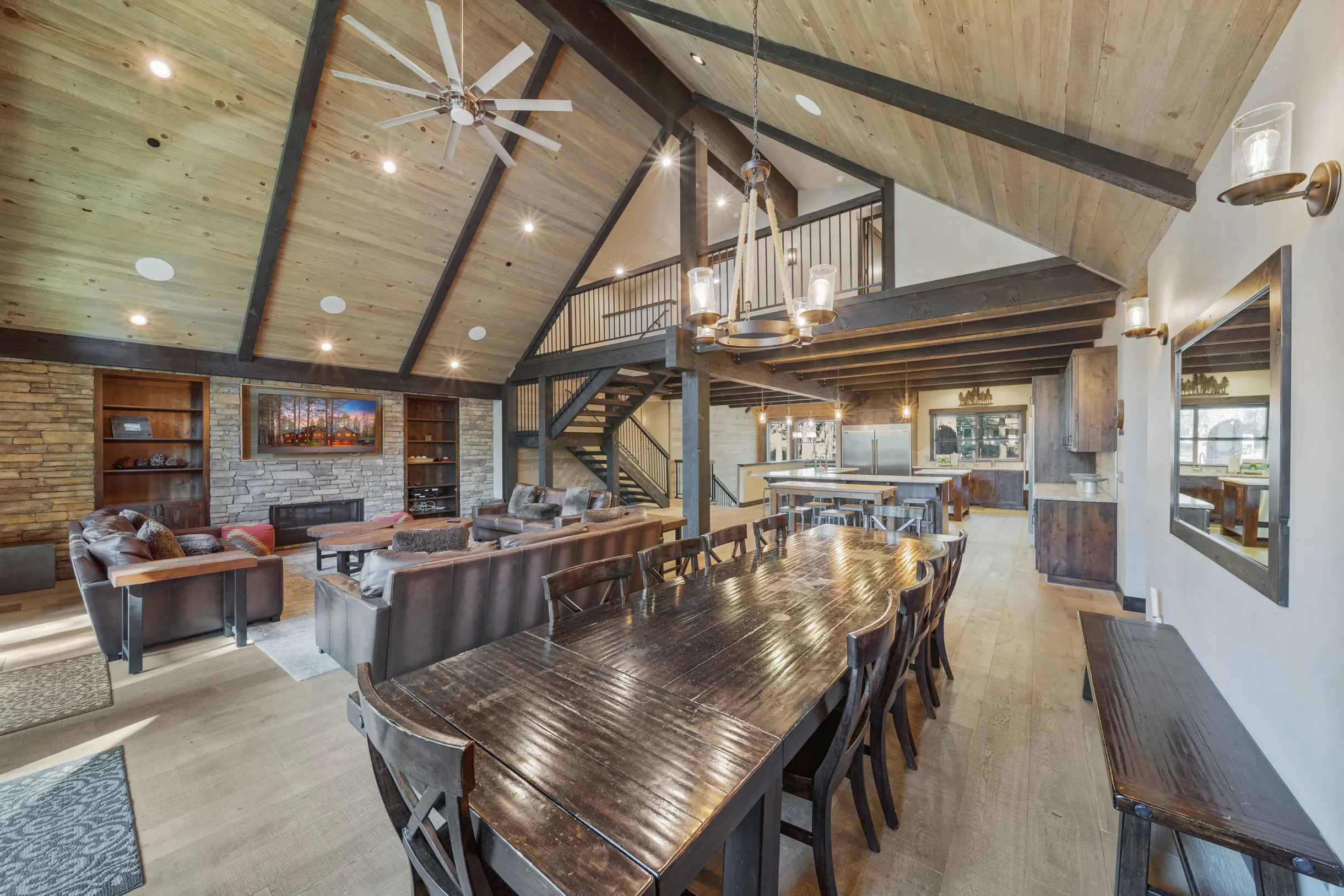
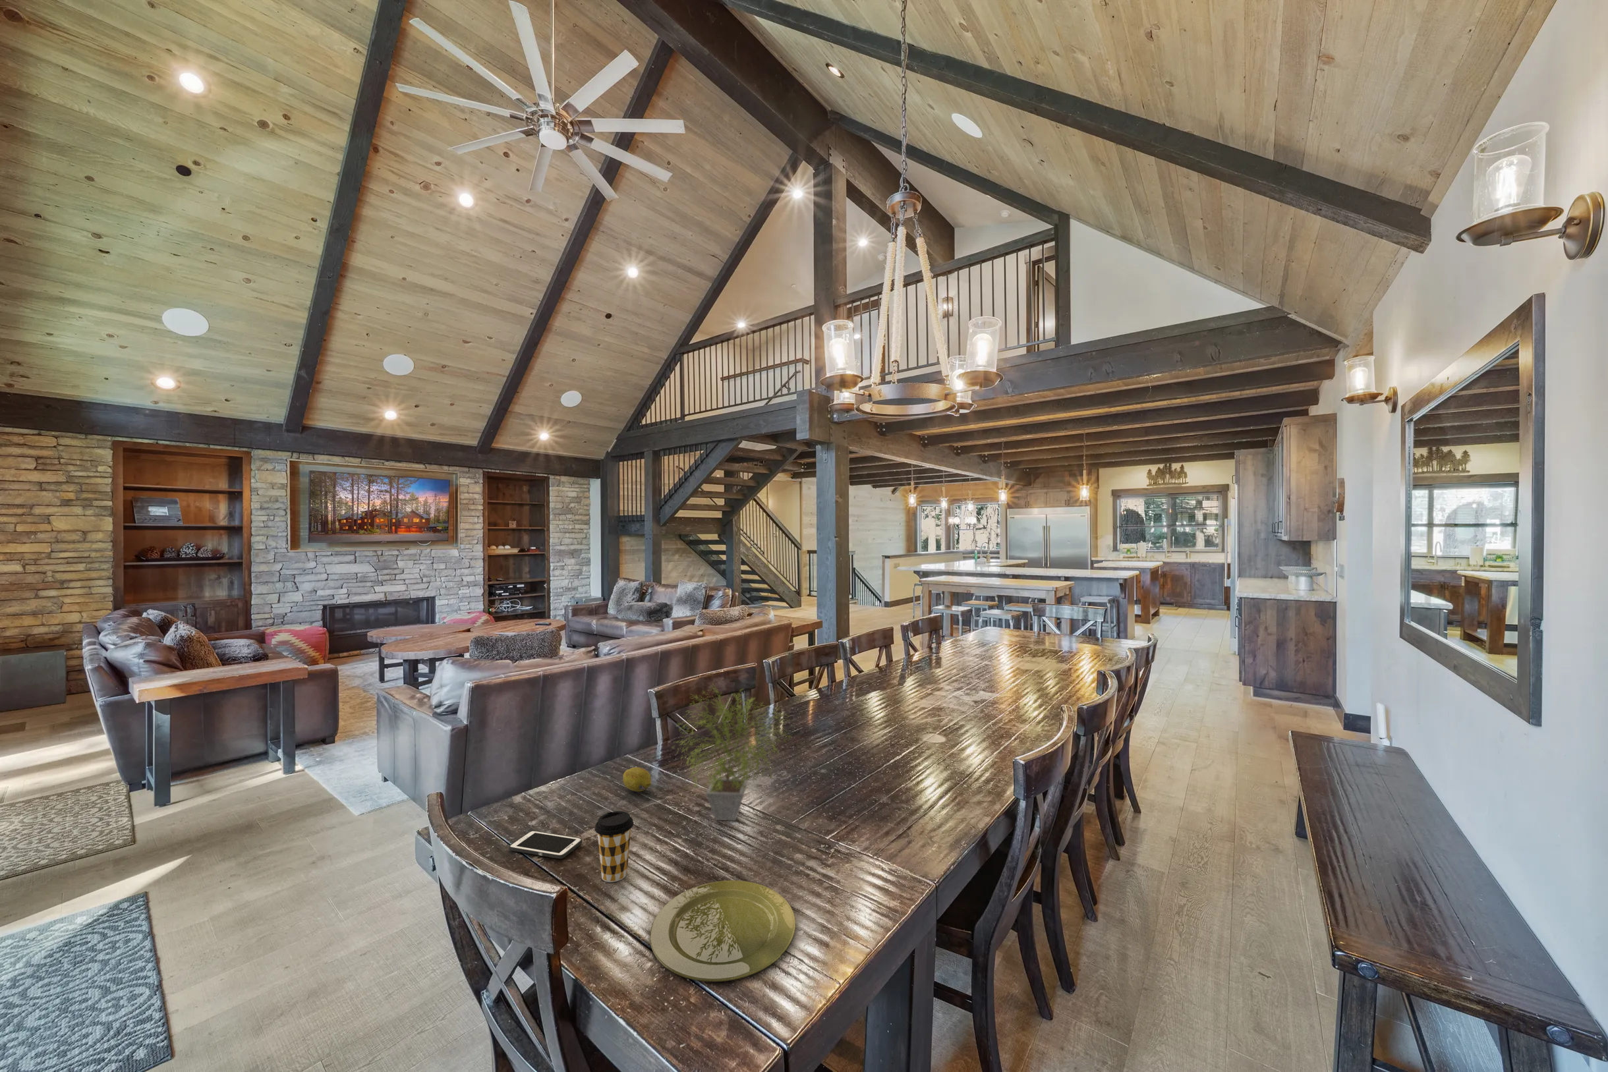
+ coffee cup (614, 846)
+ plate (724, 925)
+ fruit (638, 779)
+ cell phone (546, 843)
+ potted plant (735, 749)
